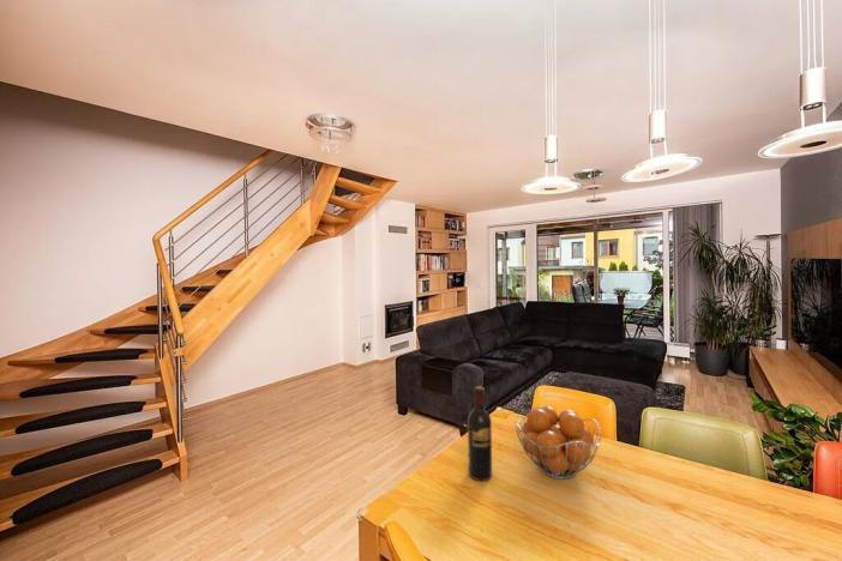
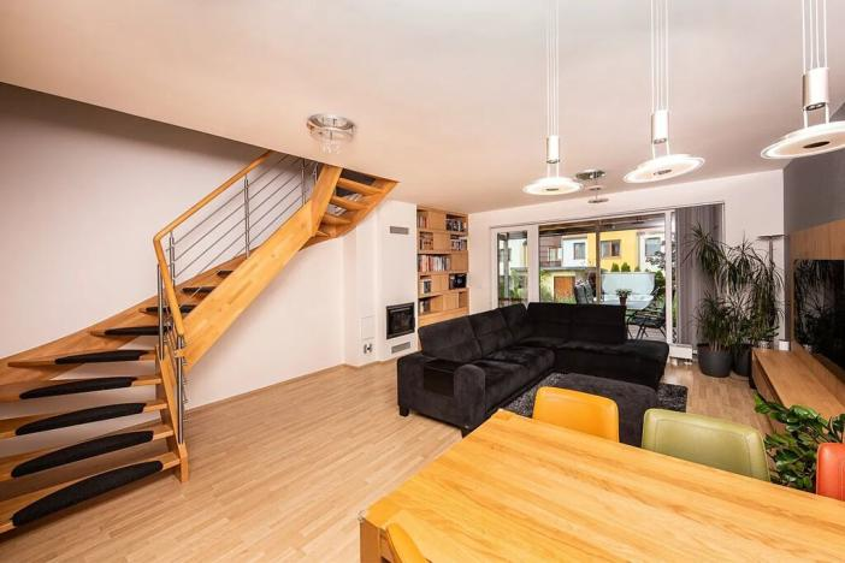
- fruit basket (557, 440)
- wine bottle (479, 430)
